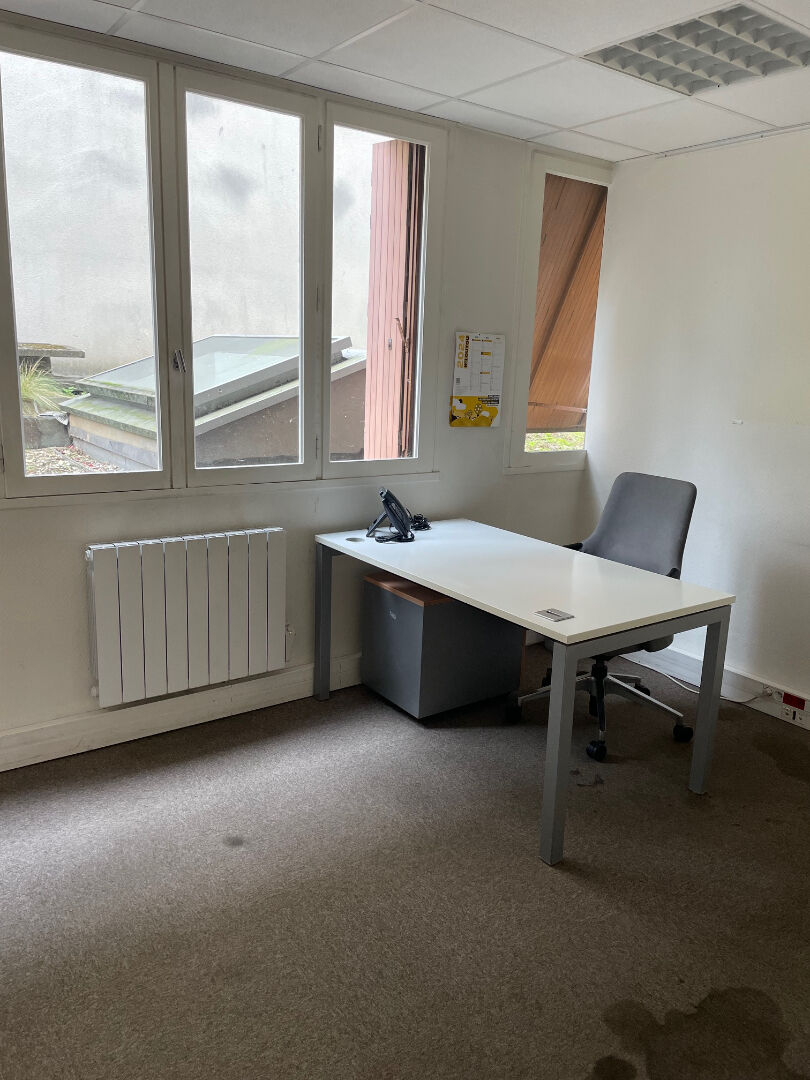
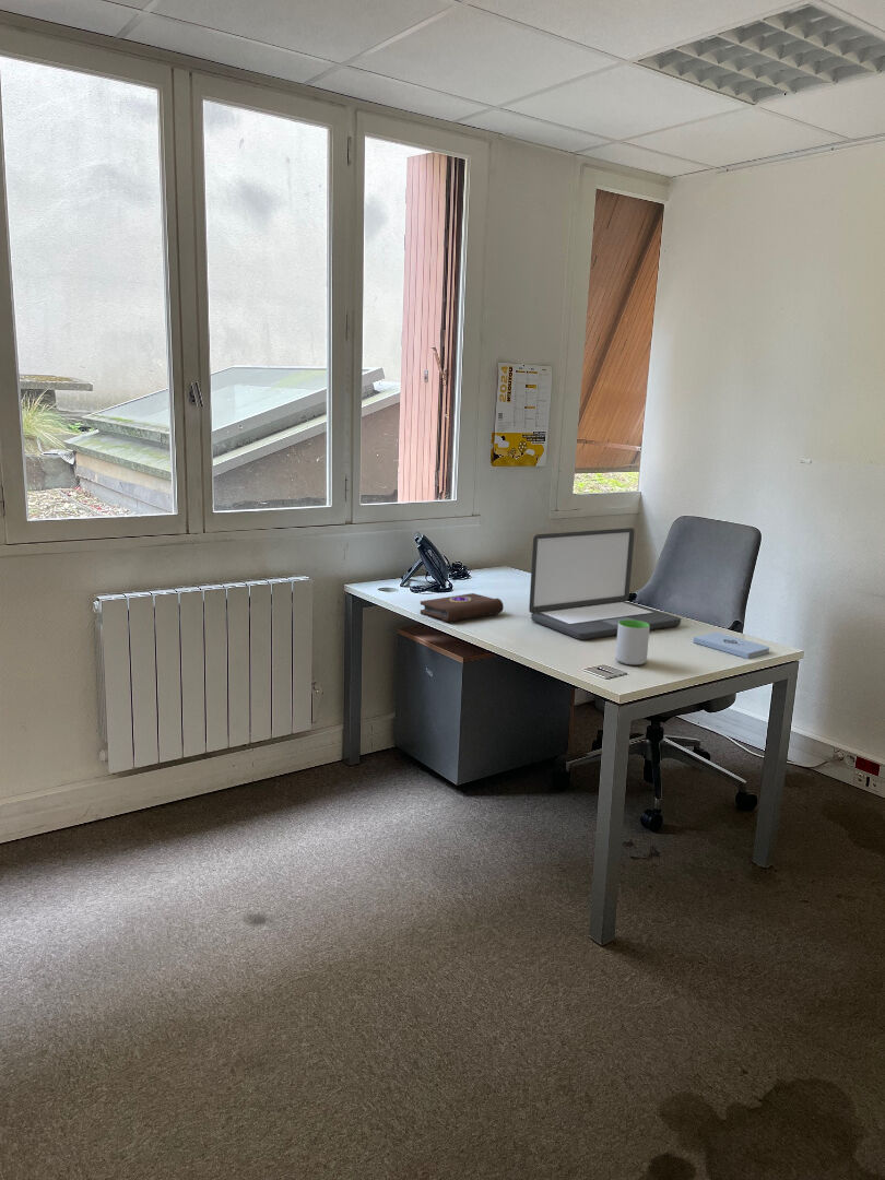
+ laptop (607, 580)
+ mug (629, 641)
+ book (461, 605)
+ notepad (731, 645)
